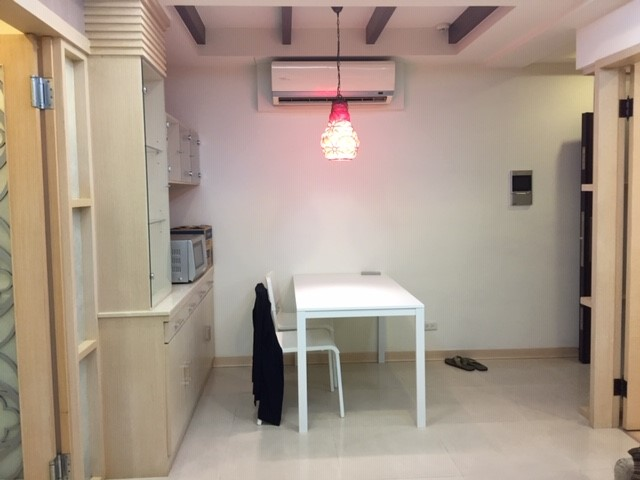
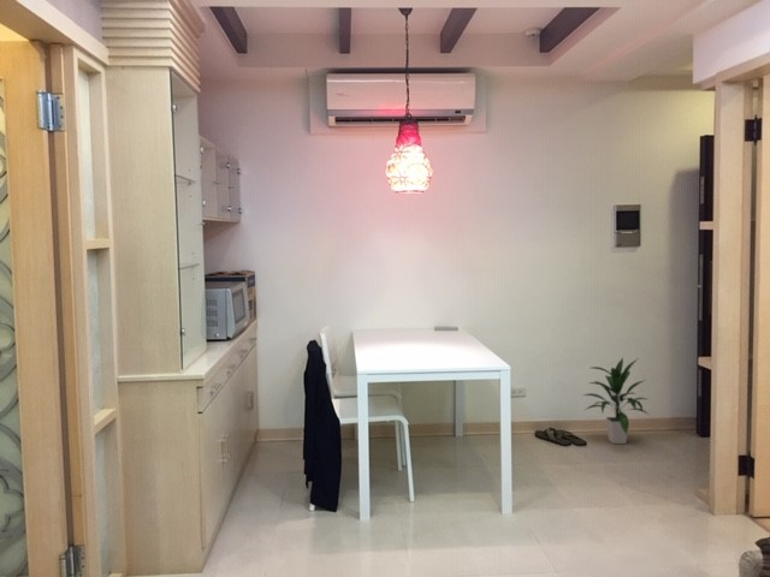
+ indoor plant (616, 400)
